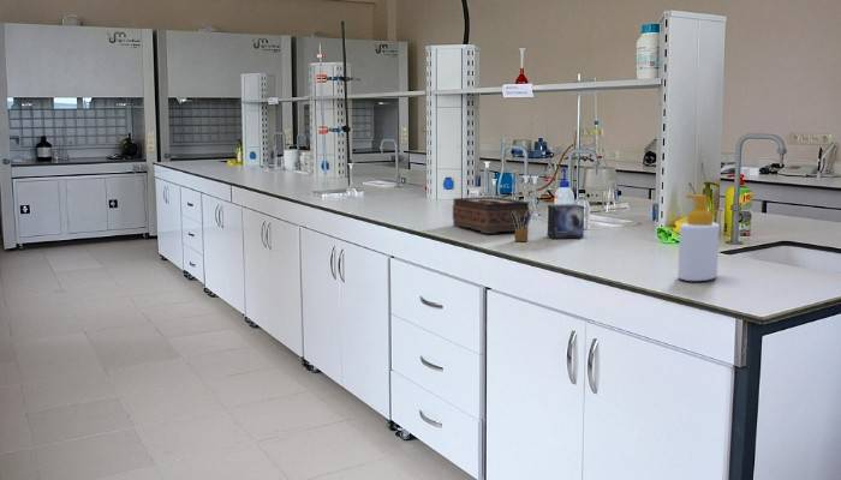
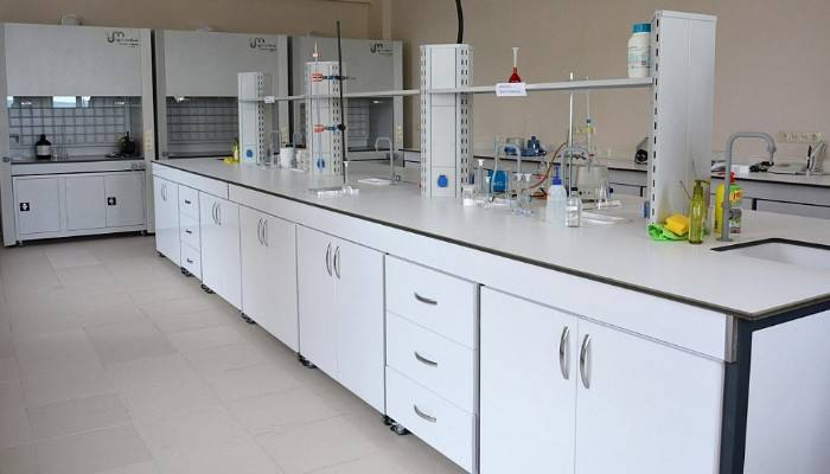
- tissue box (489, 214)
- soap bottle (699, 236)
- pencil box (519, 224)
- small box (565, 221)
